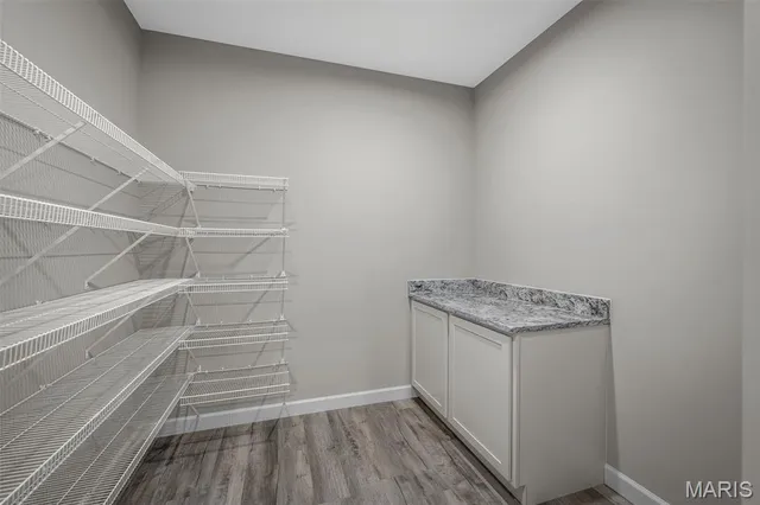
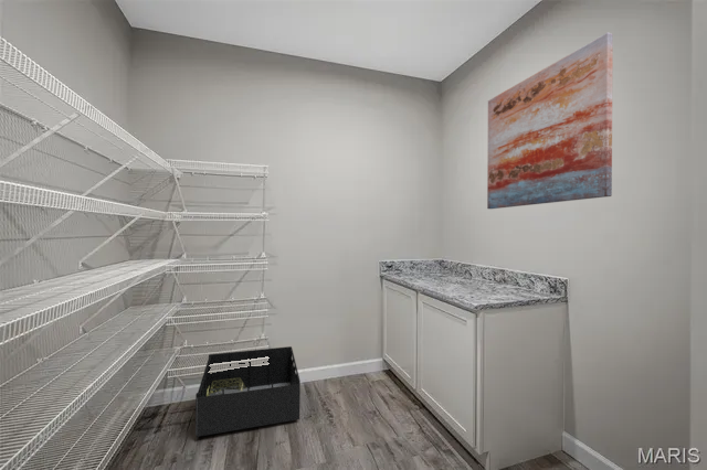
+ storage bin (251, 385)
+ wall art (537, 138)
